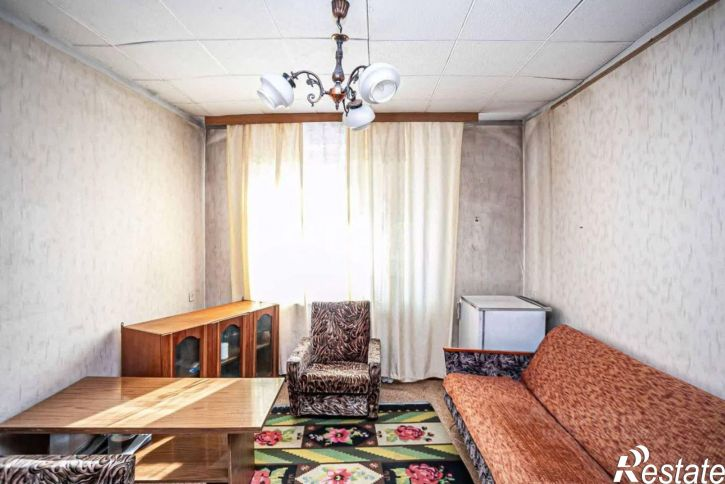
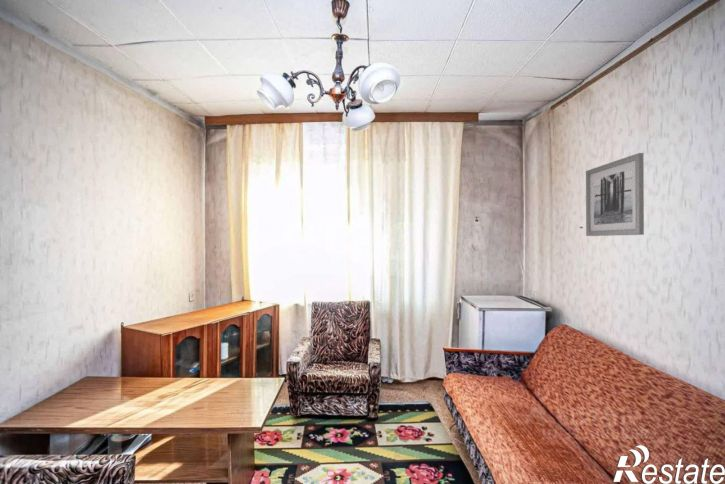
+ wall art (611, 199)
